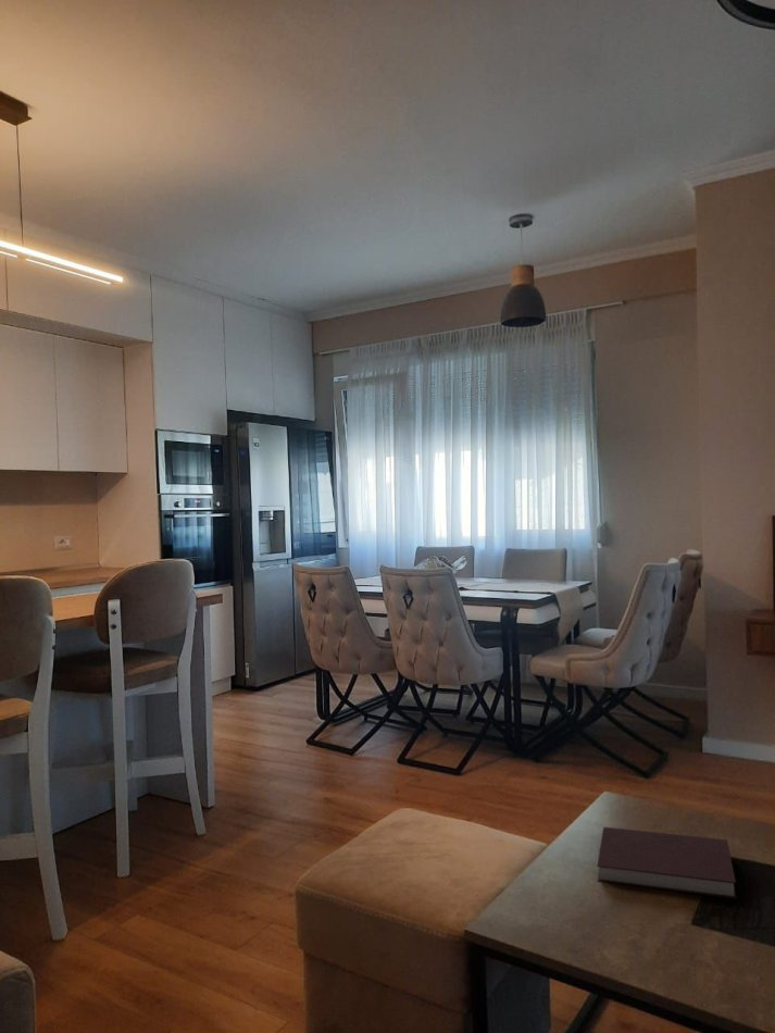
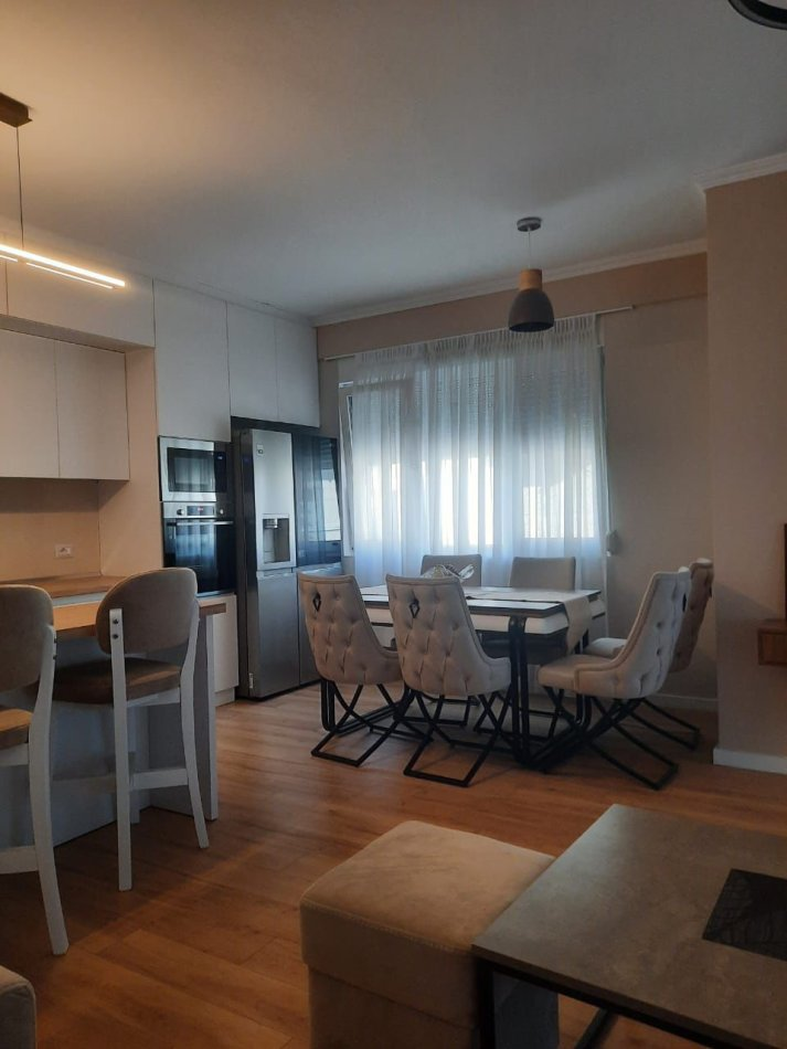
- notebook (664, 859)
